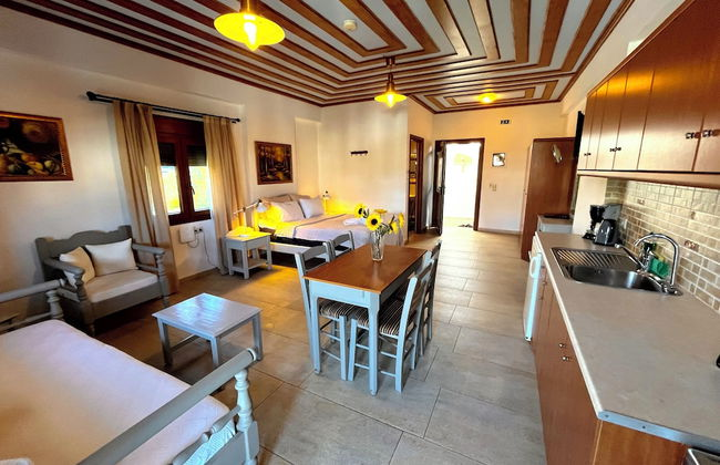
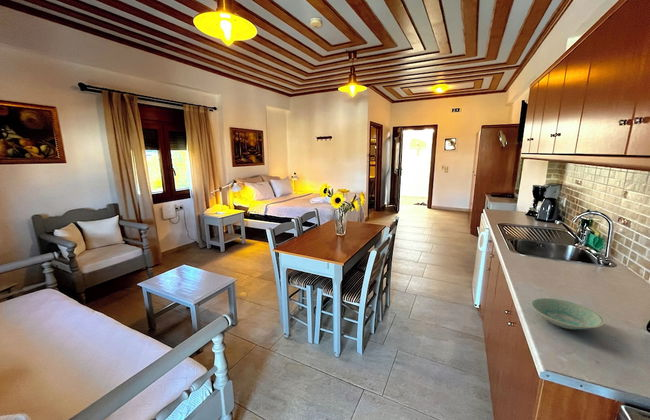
+ bowl (564, 316)
